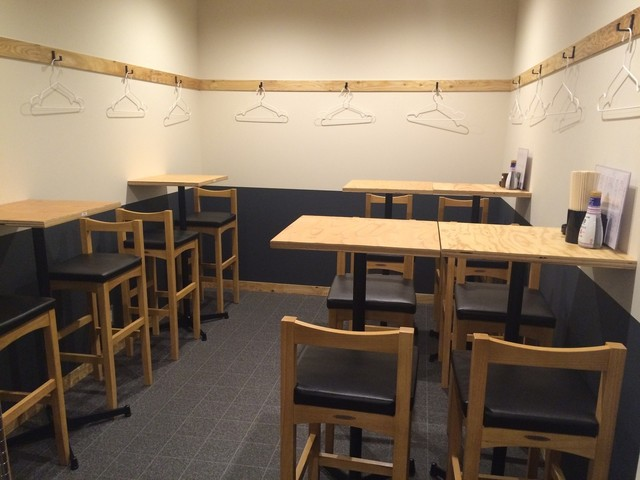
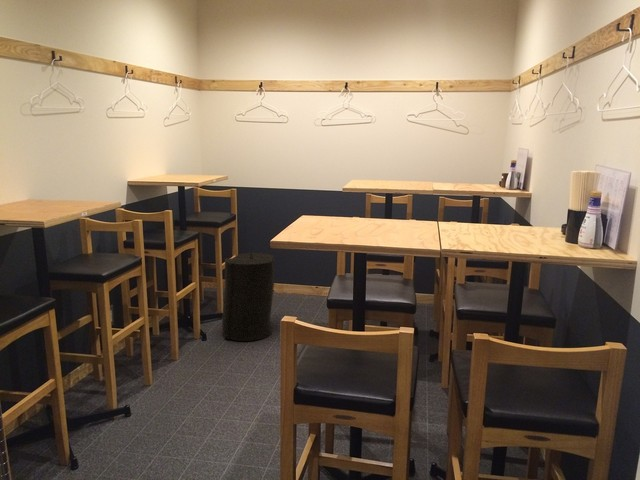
+ trash can (249, 292)
